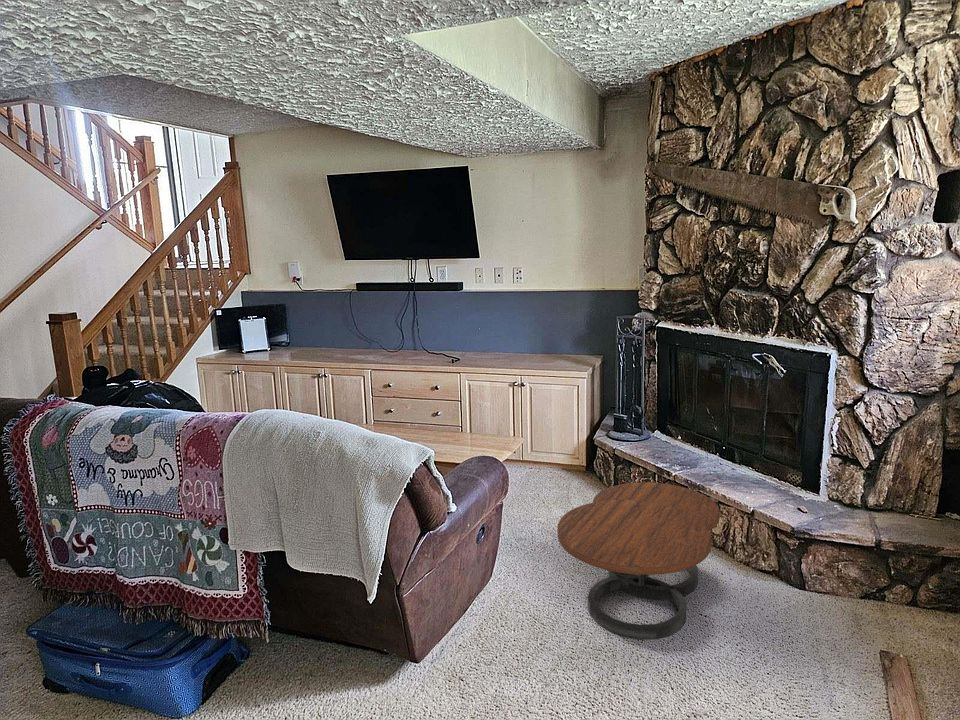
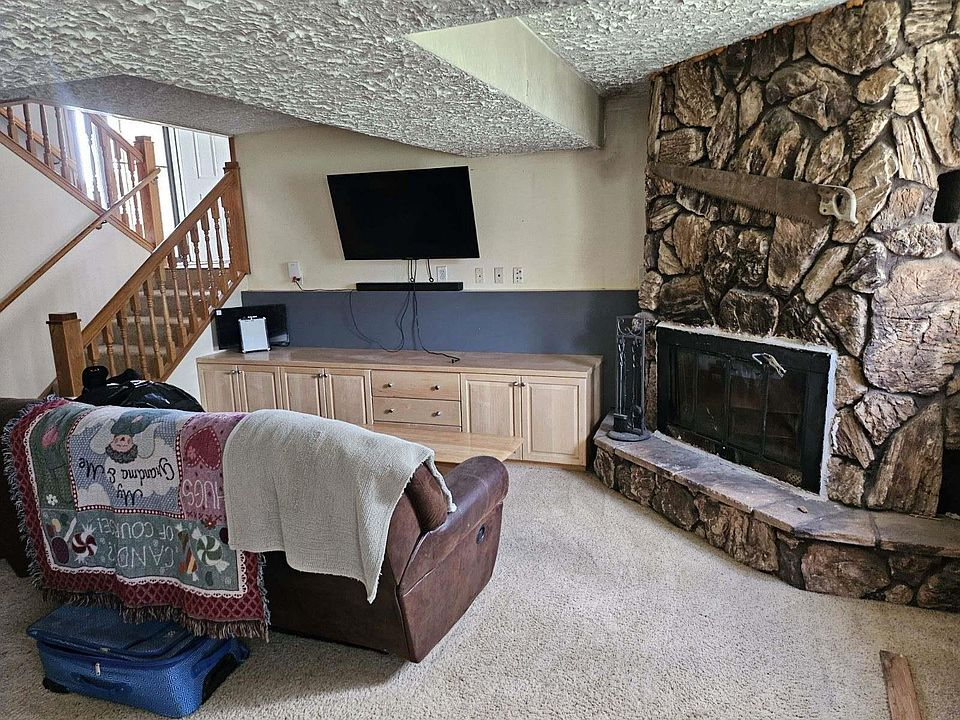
- coffee table (643, 552)
